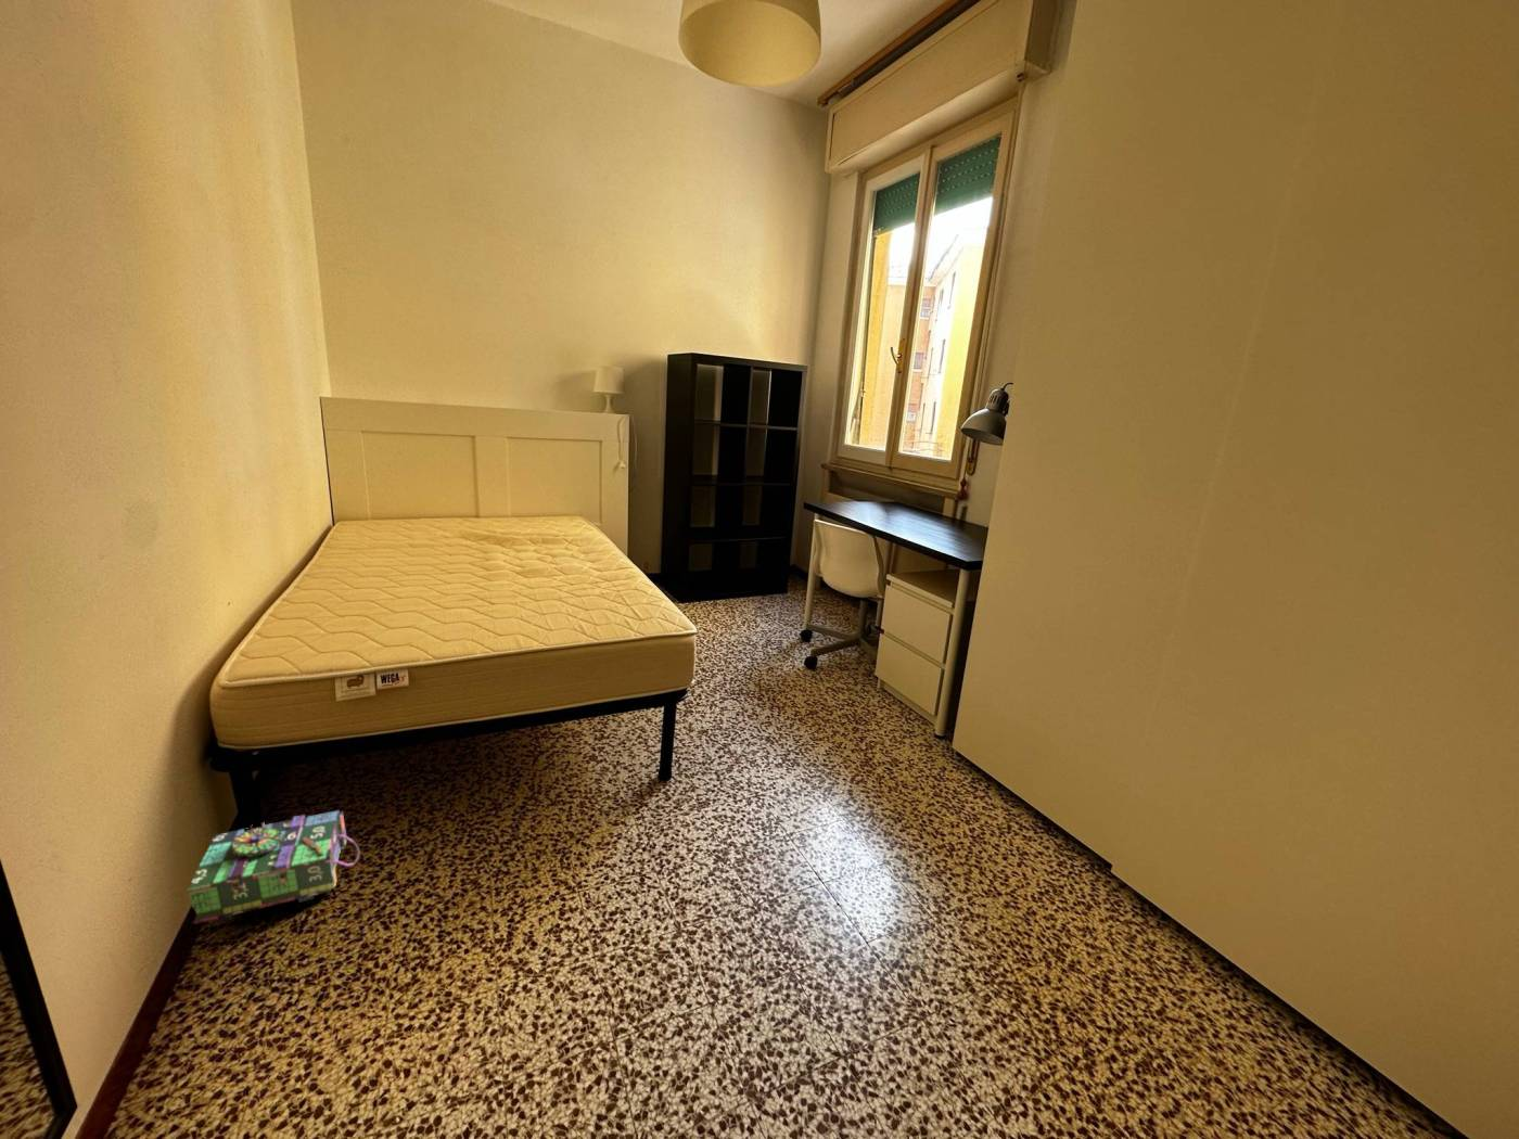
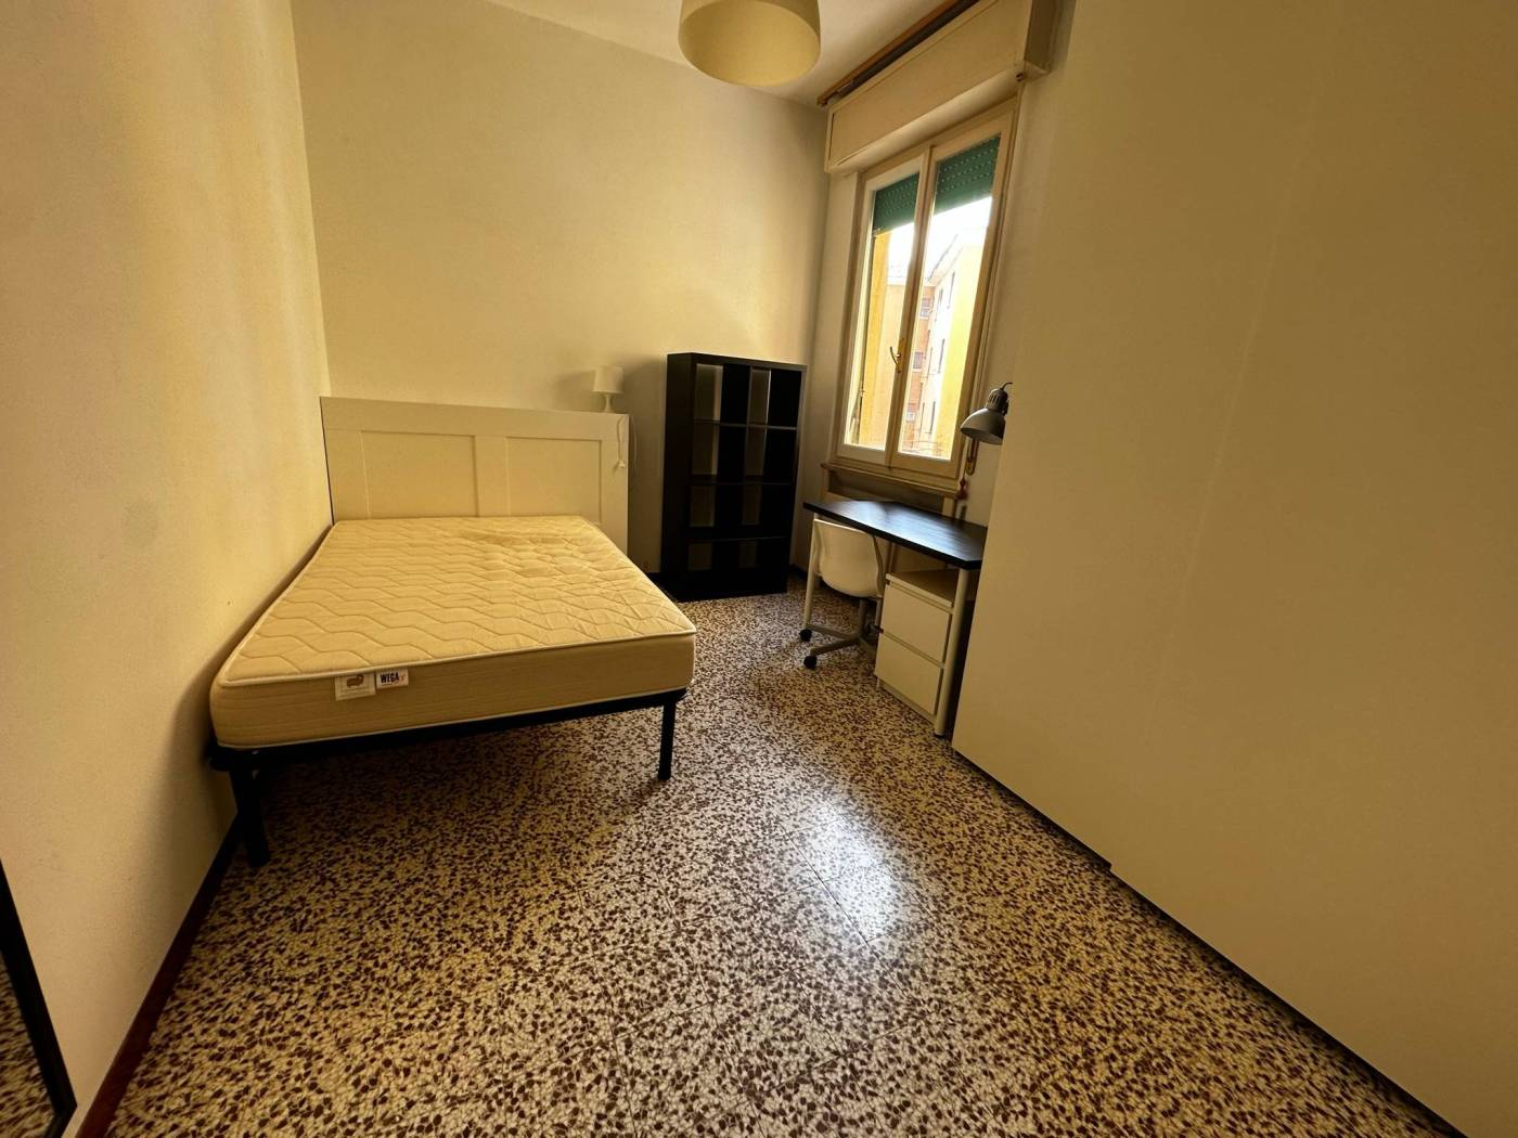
- backpack (269, 855)
